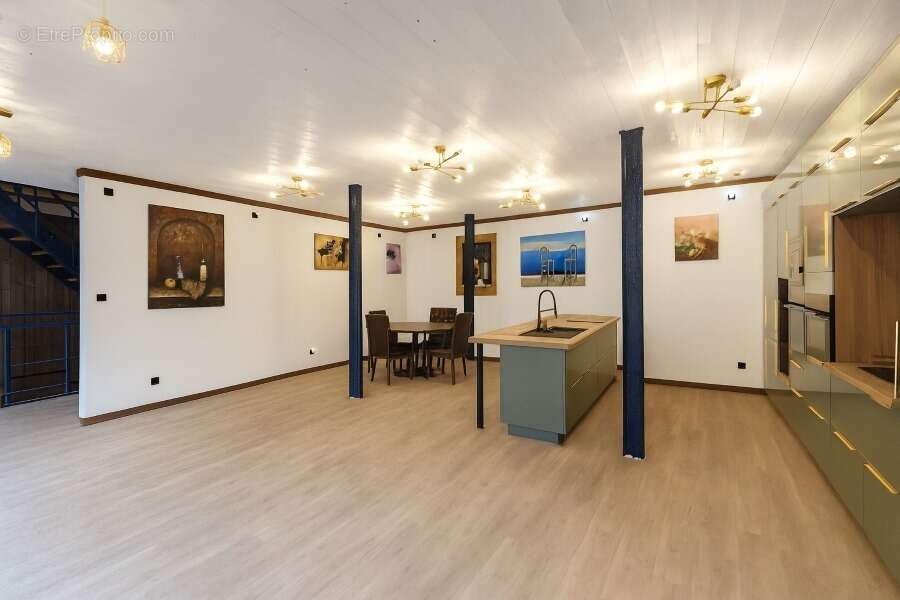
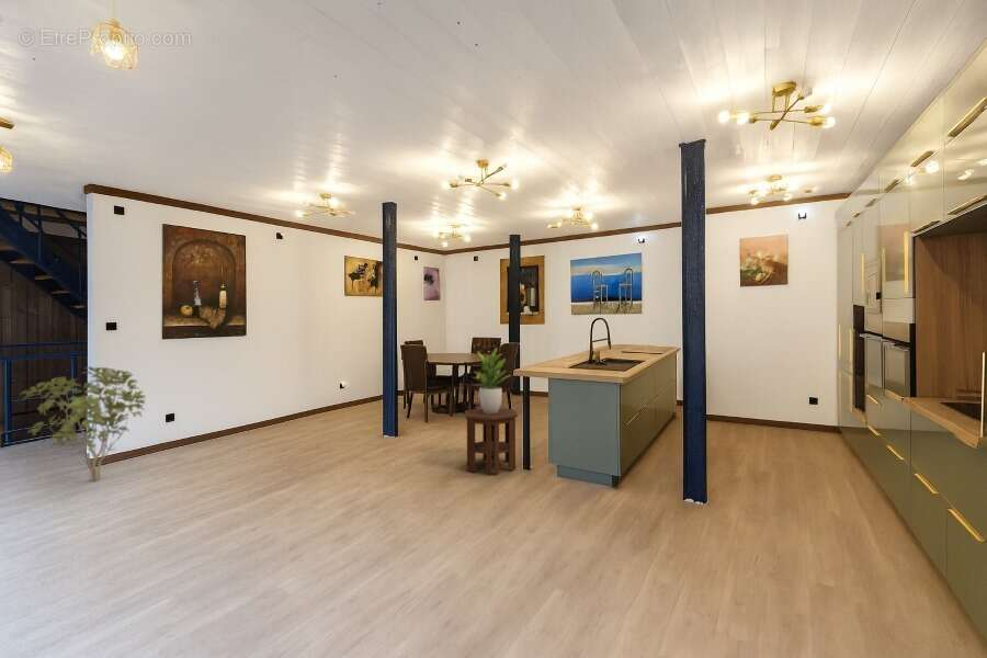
+ side table (490, 439)
+ potted plant (488, 379)
+ shrub (94, 423)
